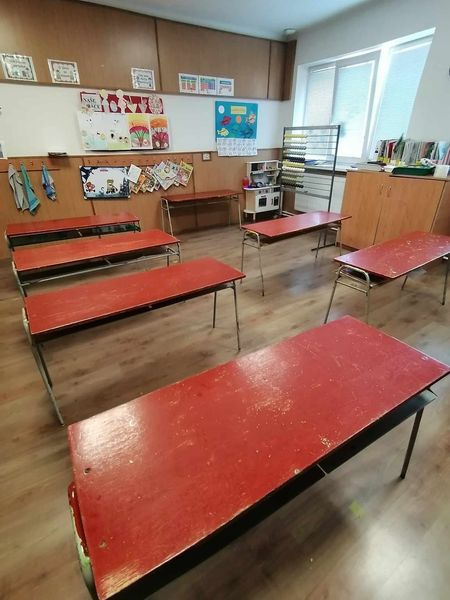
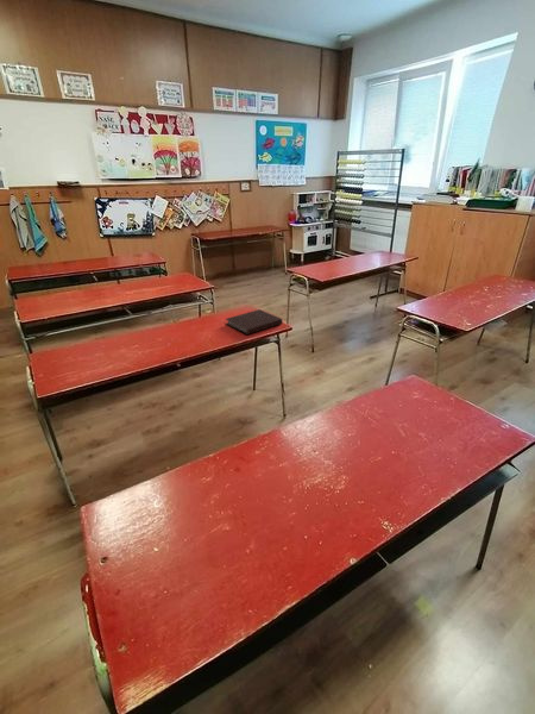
+ notebook (253, 321)
